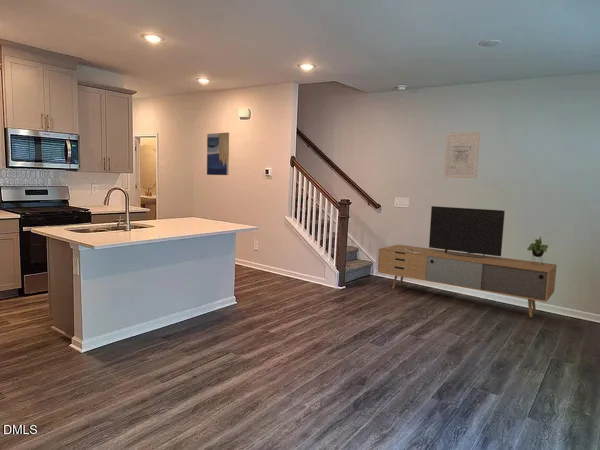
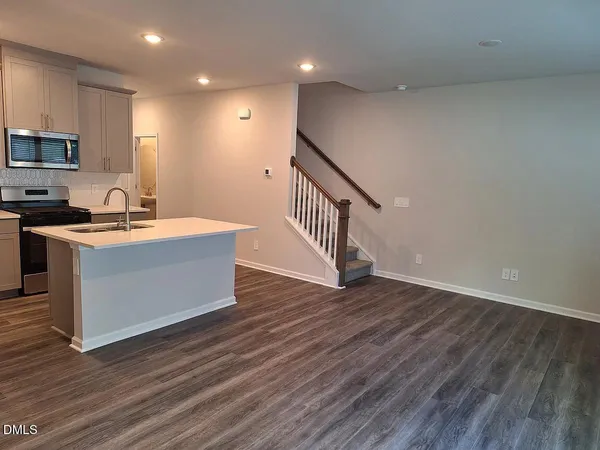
- wall art (461, 155)
- wall art (217, 154)
- media console (461, 254)
